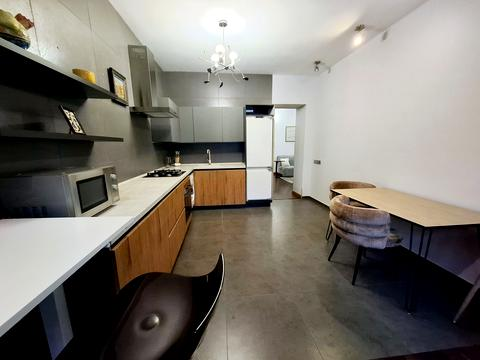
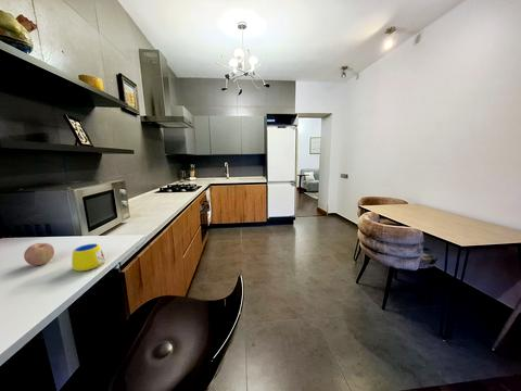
+ fruit (39, 254)
+ mug (88, 255)
